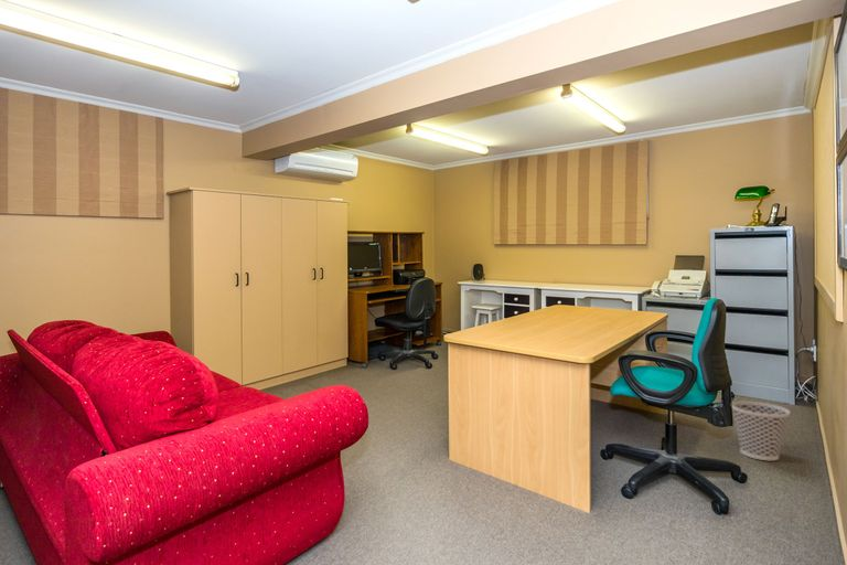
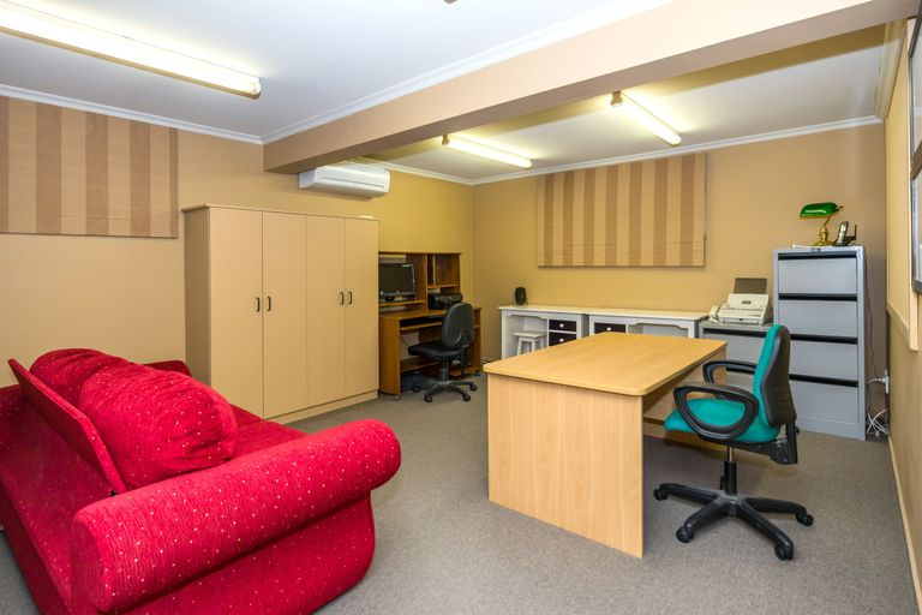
- wastebasket (759, 430)
